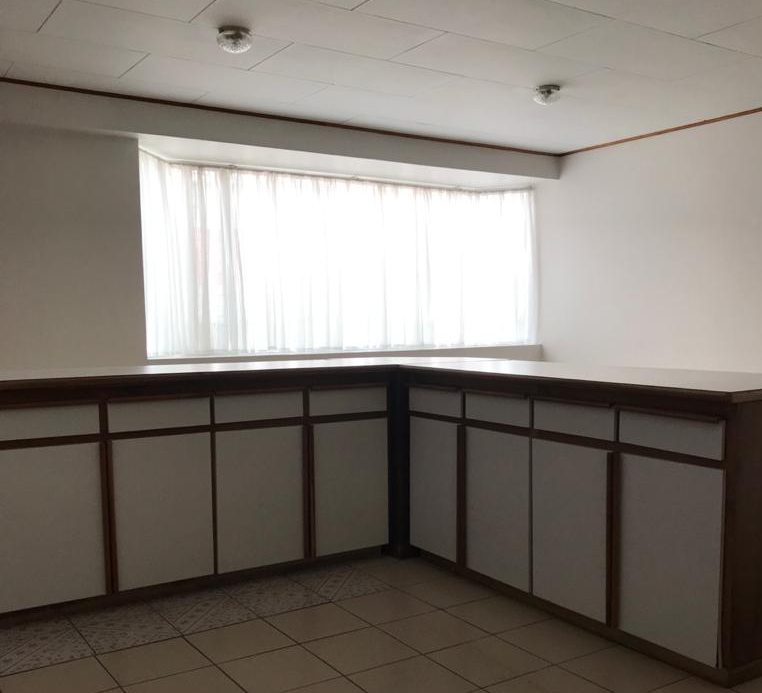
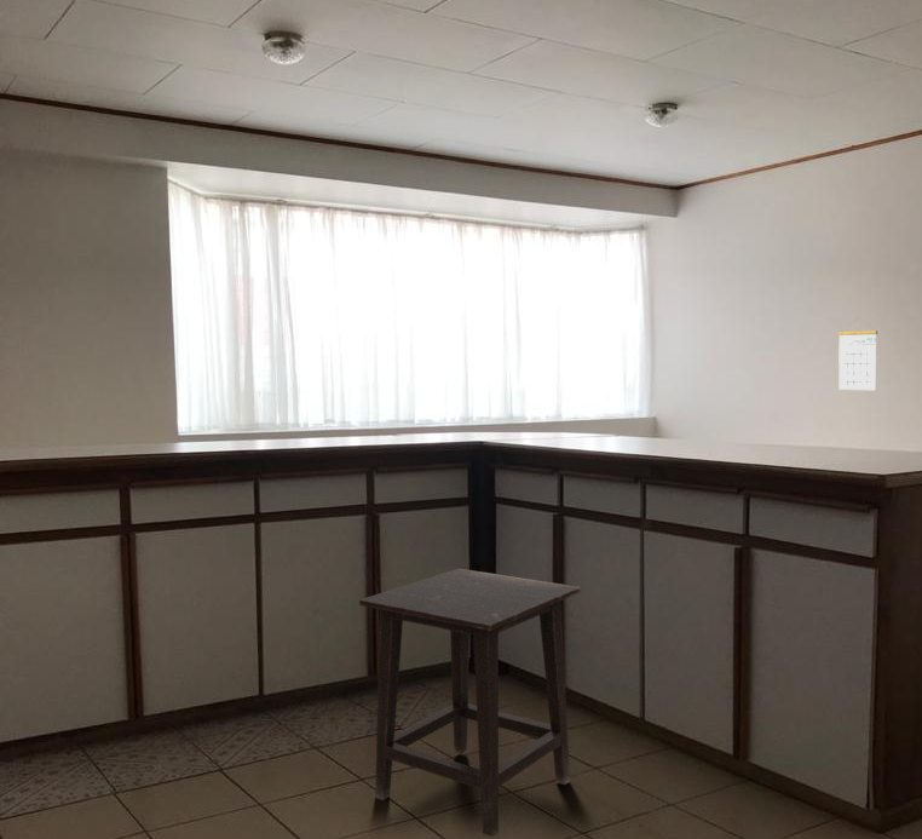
+ calendar (857, 354)
+ side table (476, 691)
